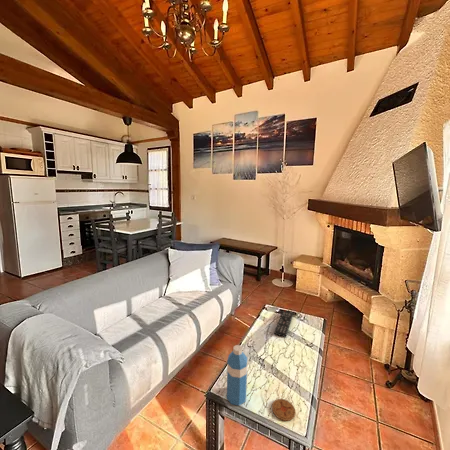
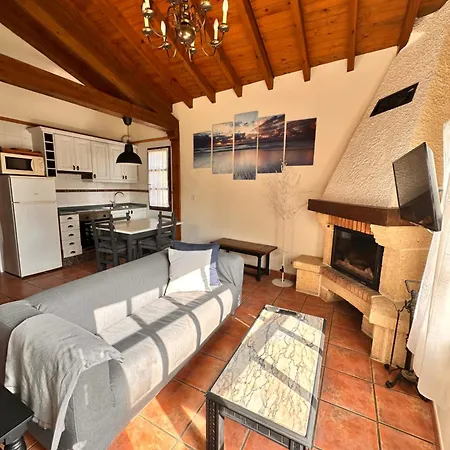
- remote control (284, 322)
- coaster (283, 409)
- water bottle (237, 372)
